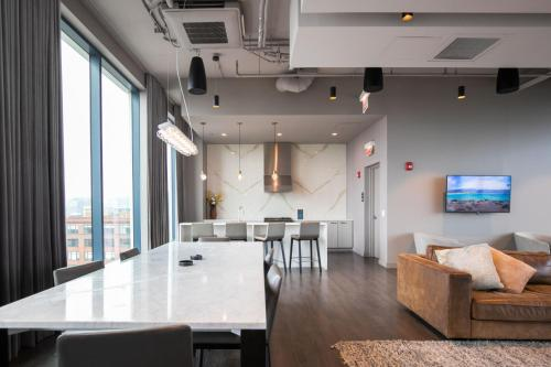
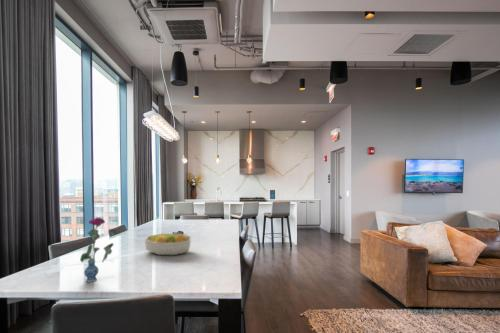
+ vase (99, 248)
+ fruit bowl (168, 241)
